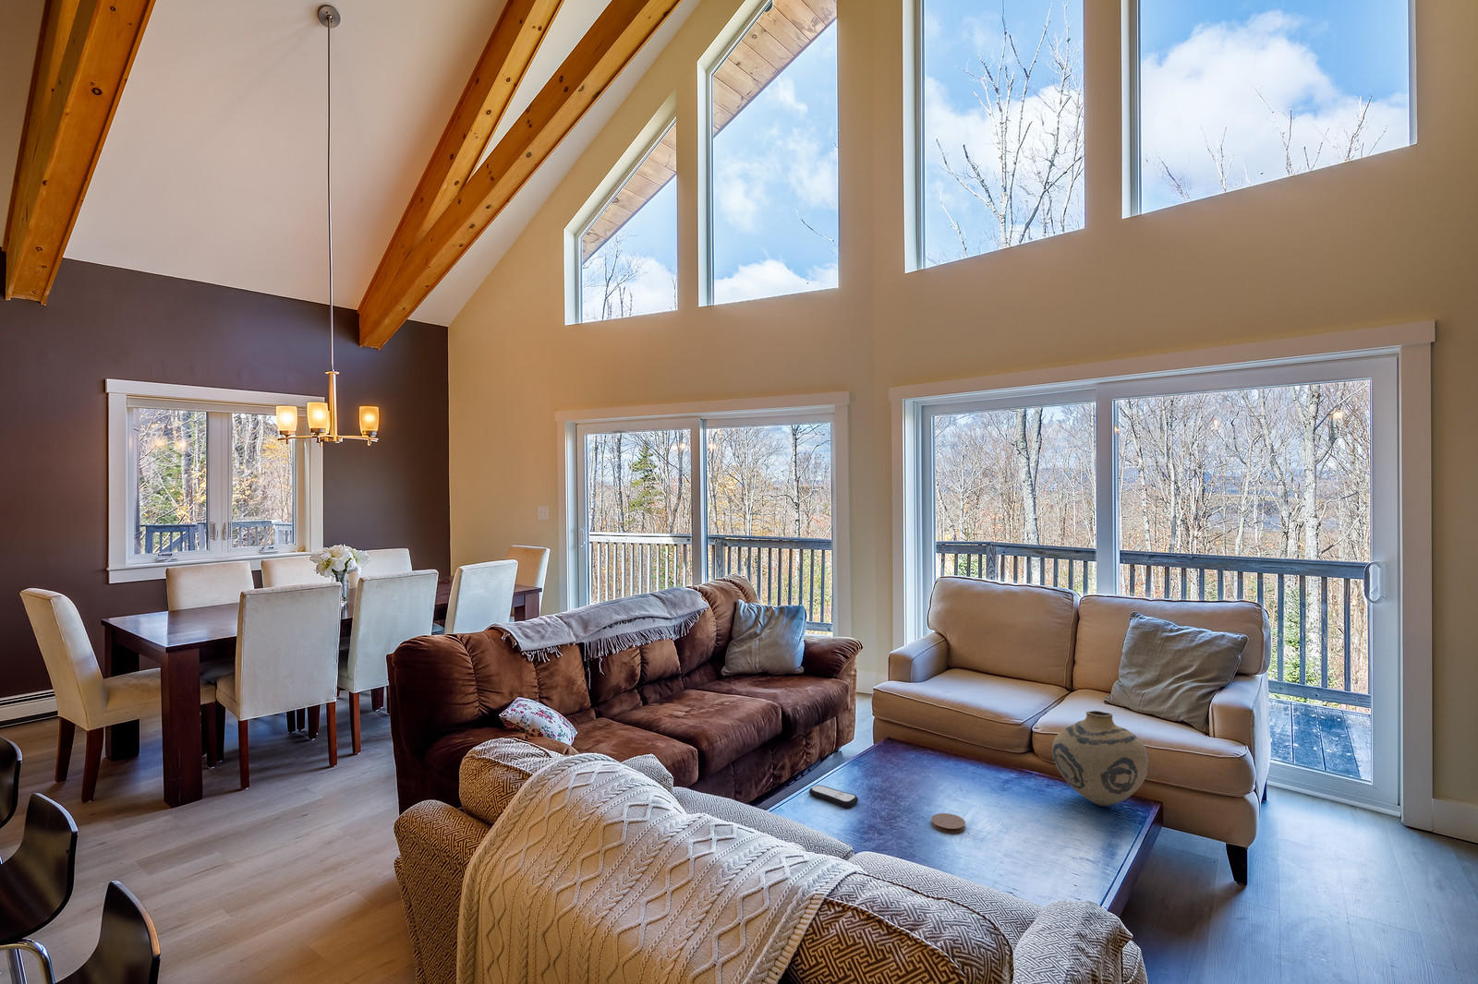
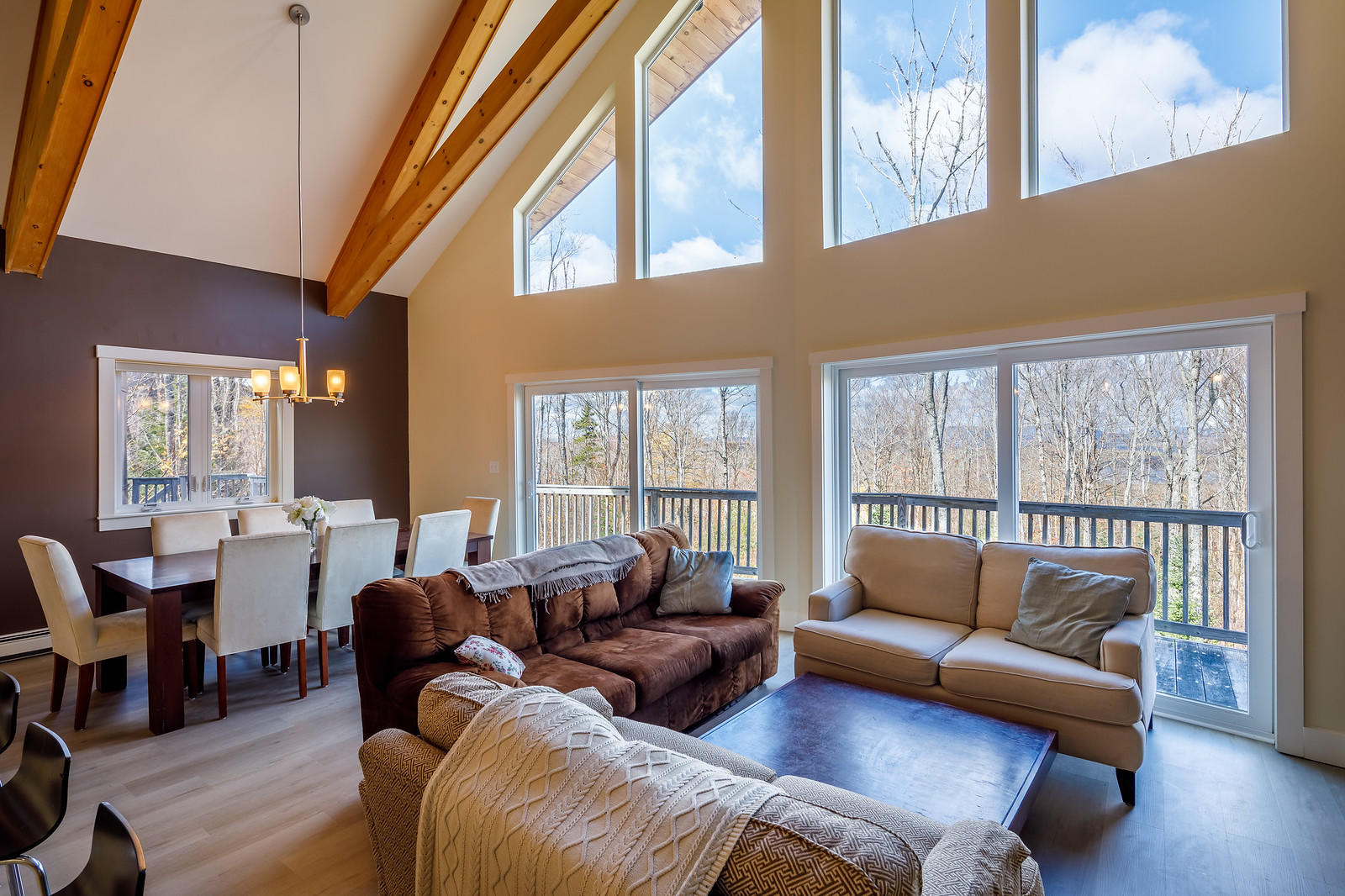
- coaster (947, 823)
- remote control (832, 795)
- vase (1099, 758)
